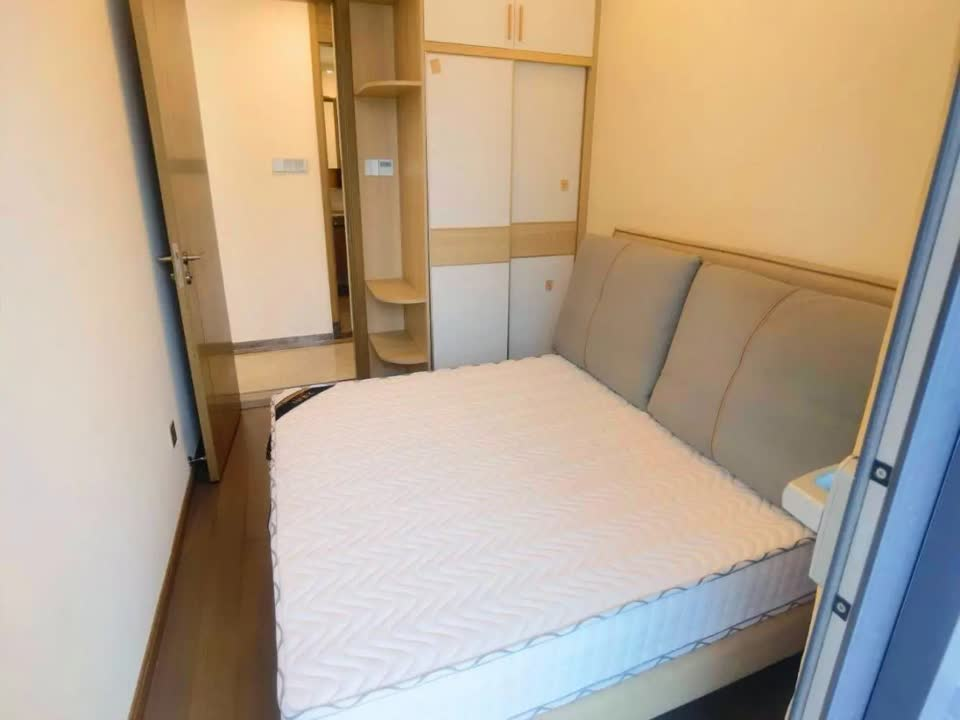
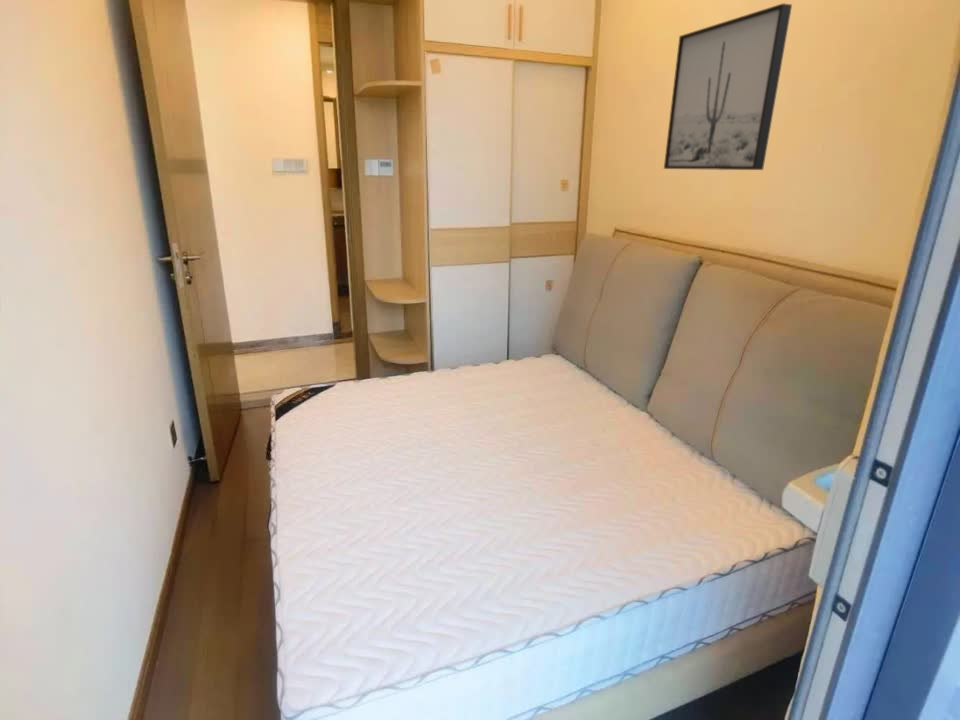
+ wall art (718, 98)
